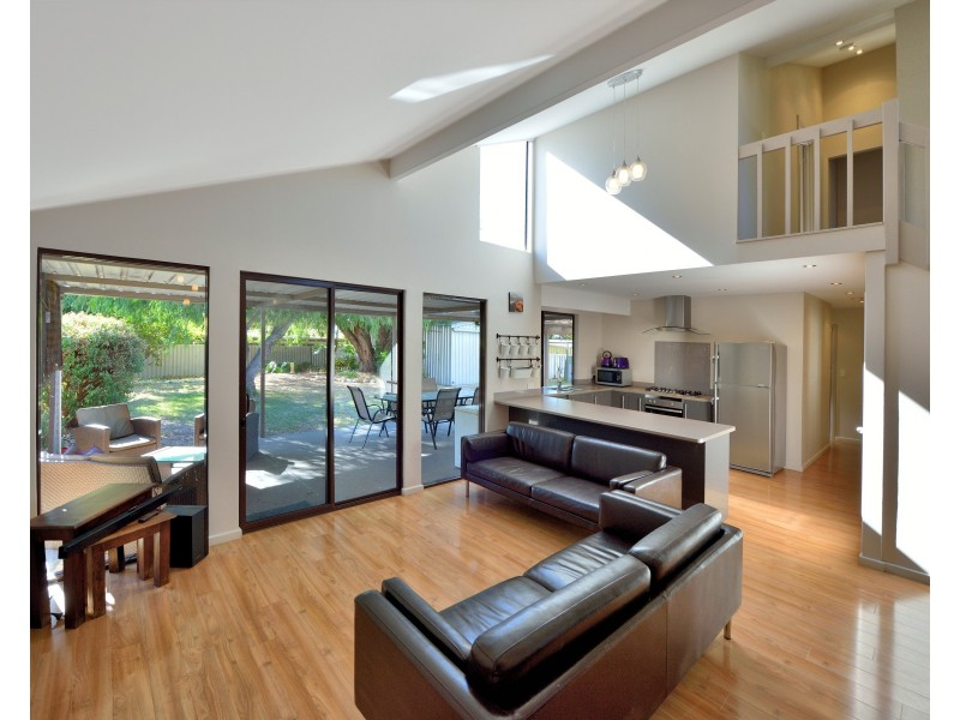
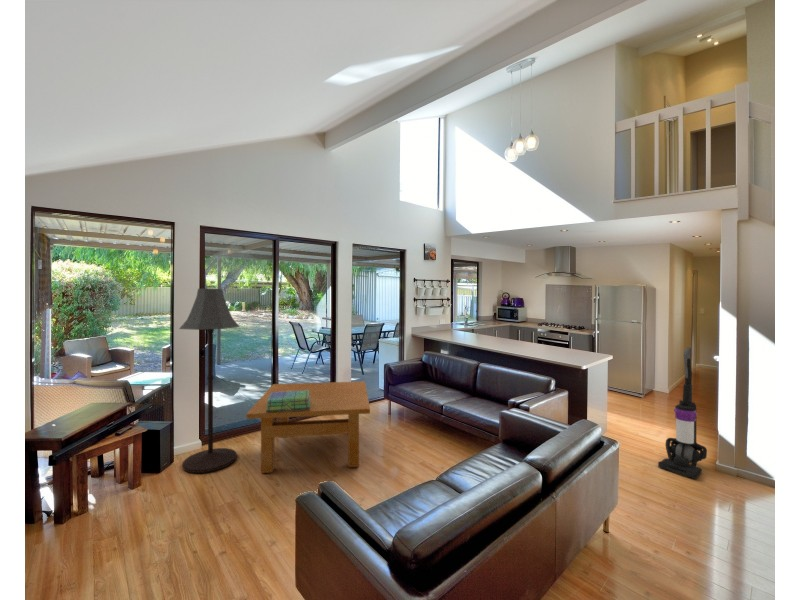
+ vacuum cleaner (684, 407)
+ floor lamp (210, 375)
+ table (315, 422)
+ stack of books (289, 400)
